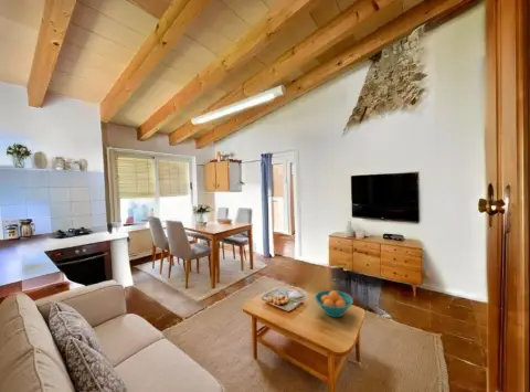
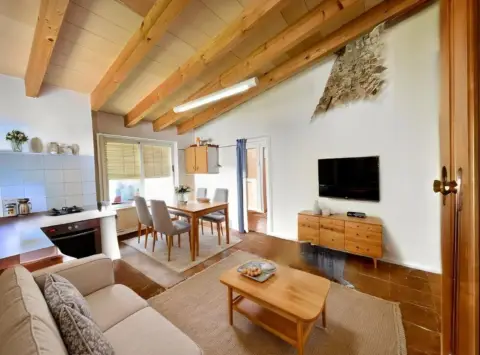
- fruit bowl (333, 301)
